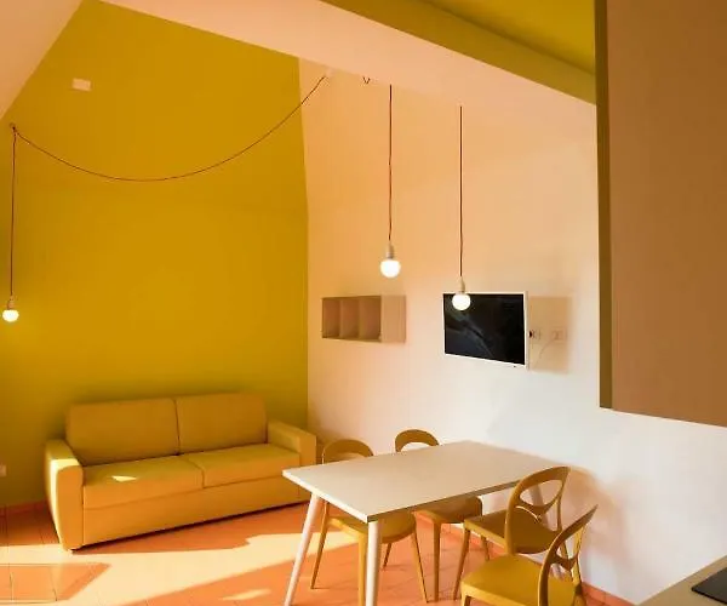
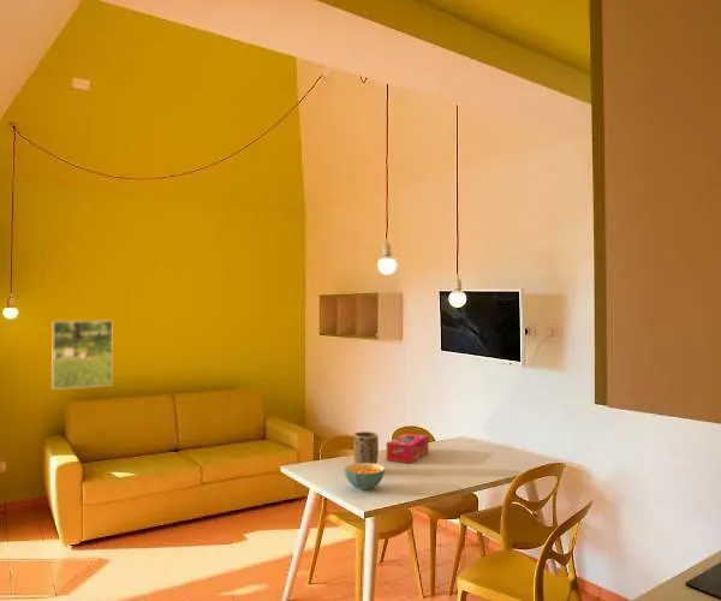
+ cereal bowl (364, 477)
+ plant pot (365, 452)
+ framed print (83, 353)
+ tissue box (407, 447)
